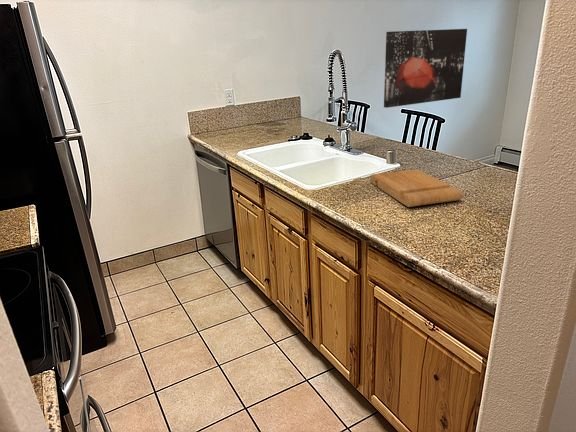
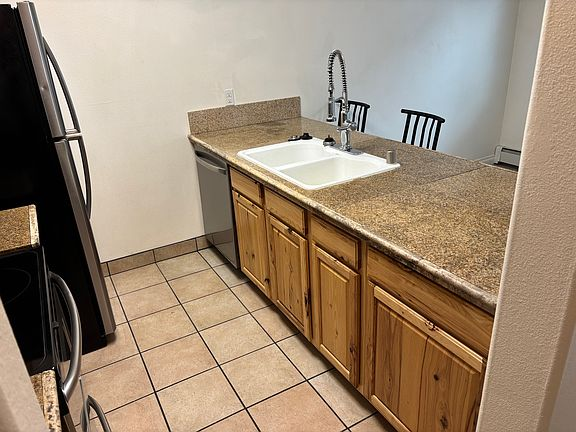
- cutting board (412, 186)
- wall art (426, 67)
